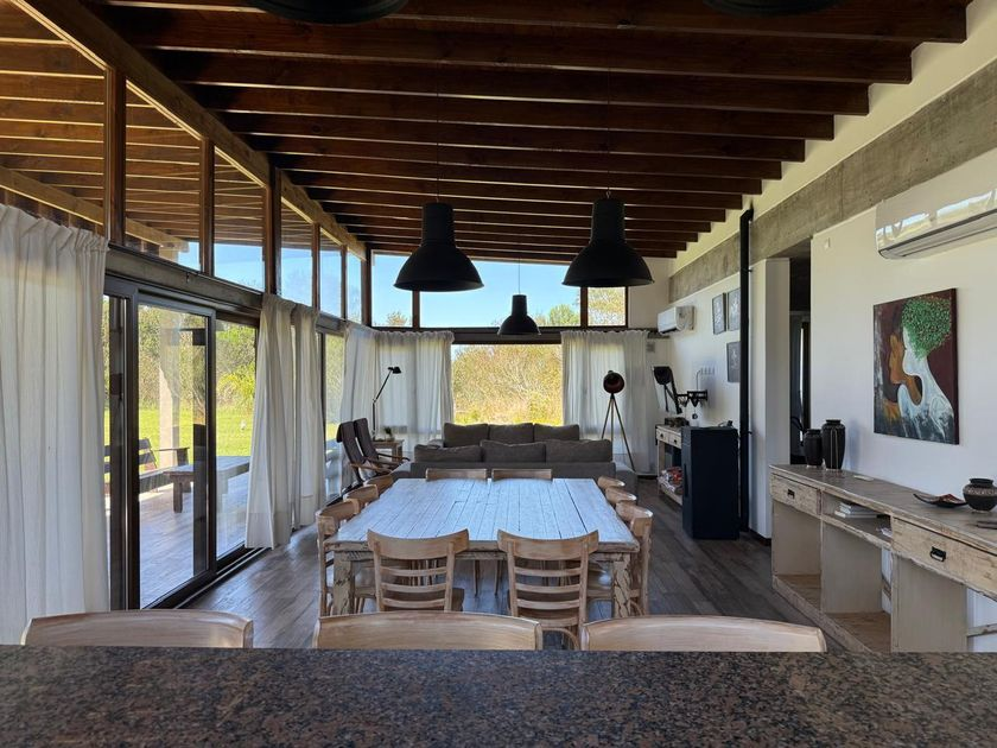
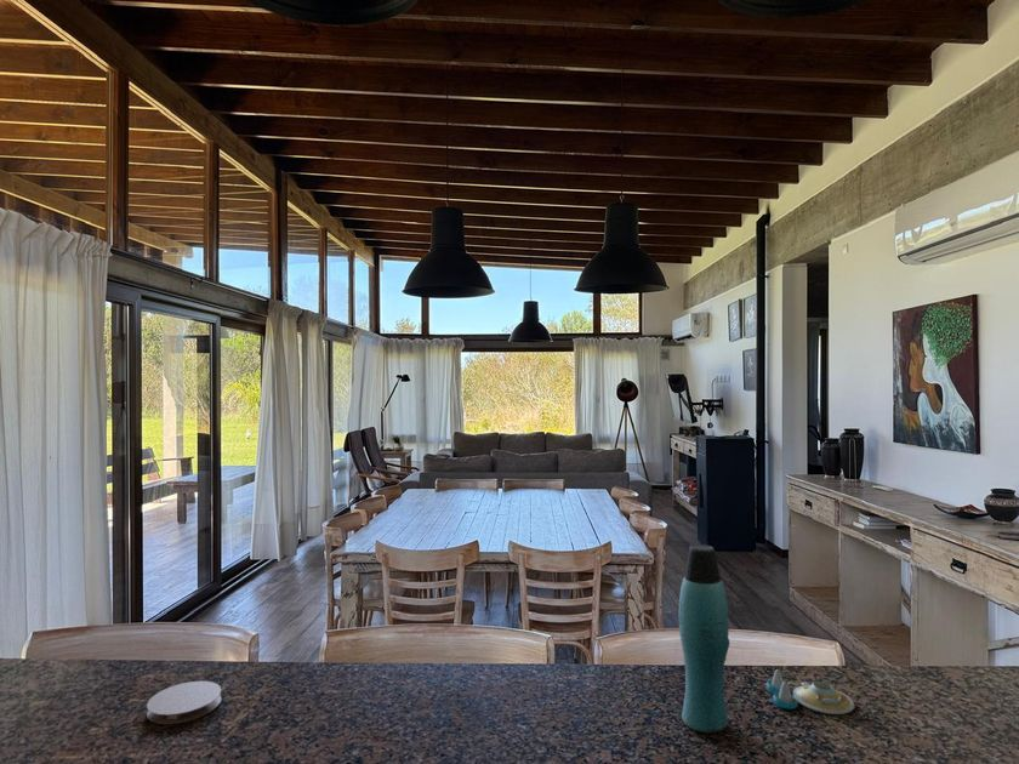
+ coaster (184, 701)
+ bottle (702, 634)
+ salt and pepper shaker set (810, 688)
